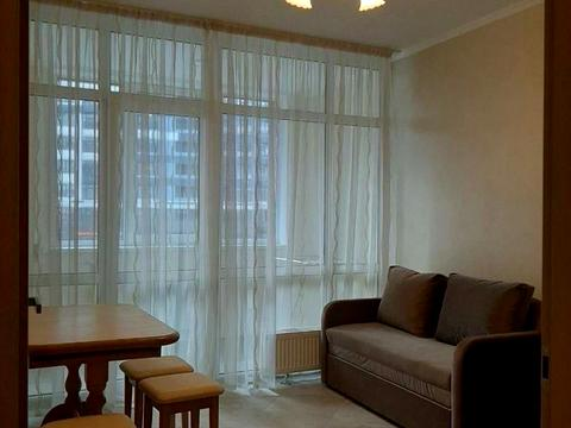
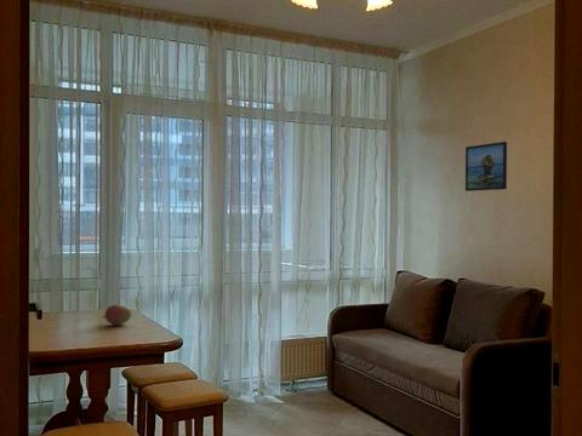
+ fruit (116, 314)
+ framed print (485, 167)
